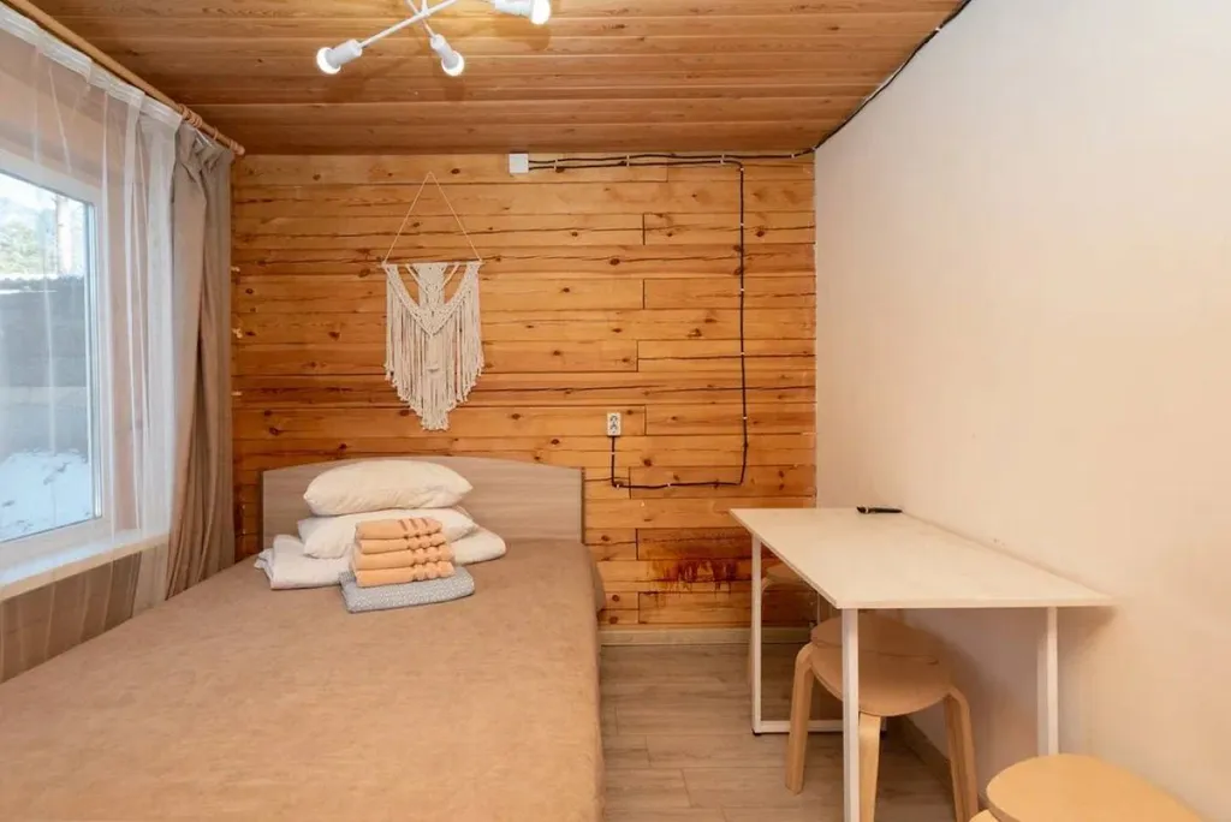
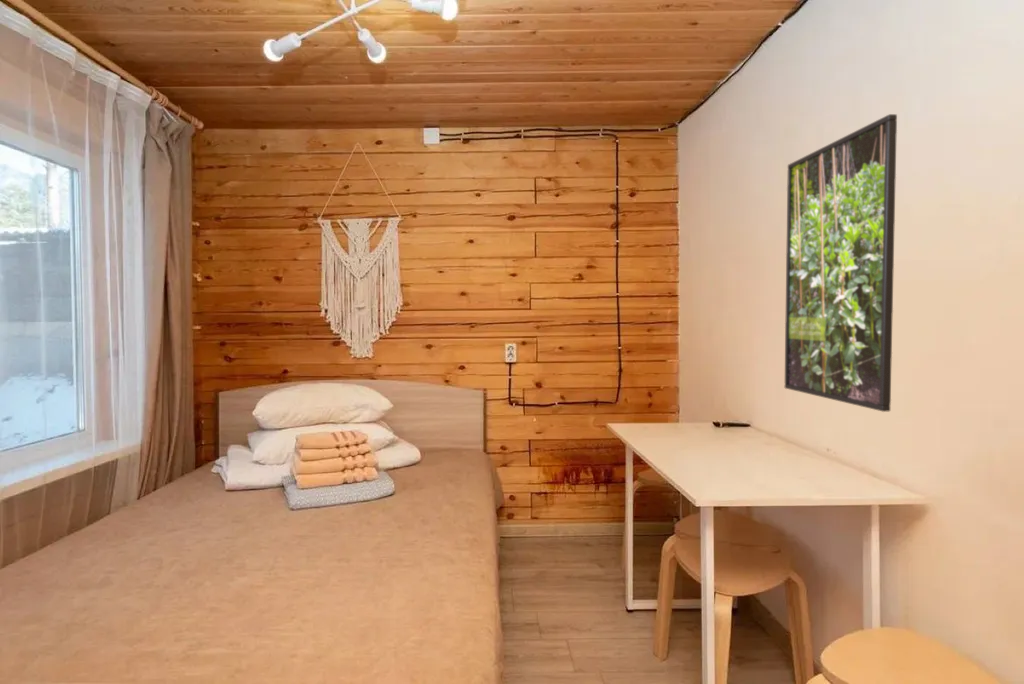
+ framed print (832, 271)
